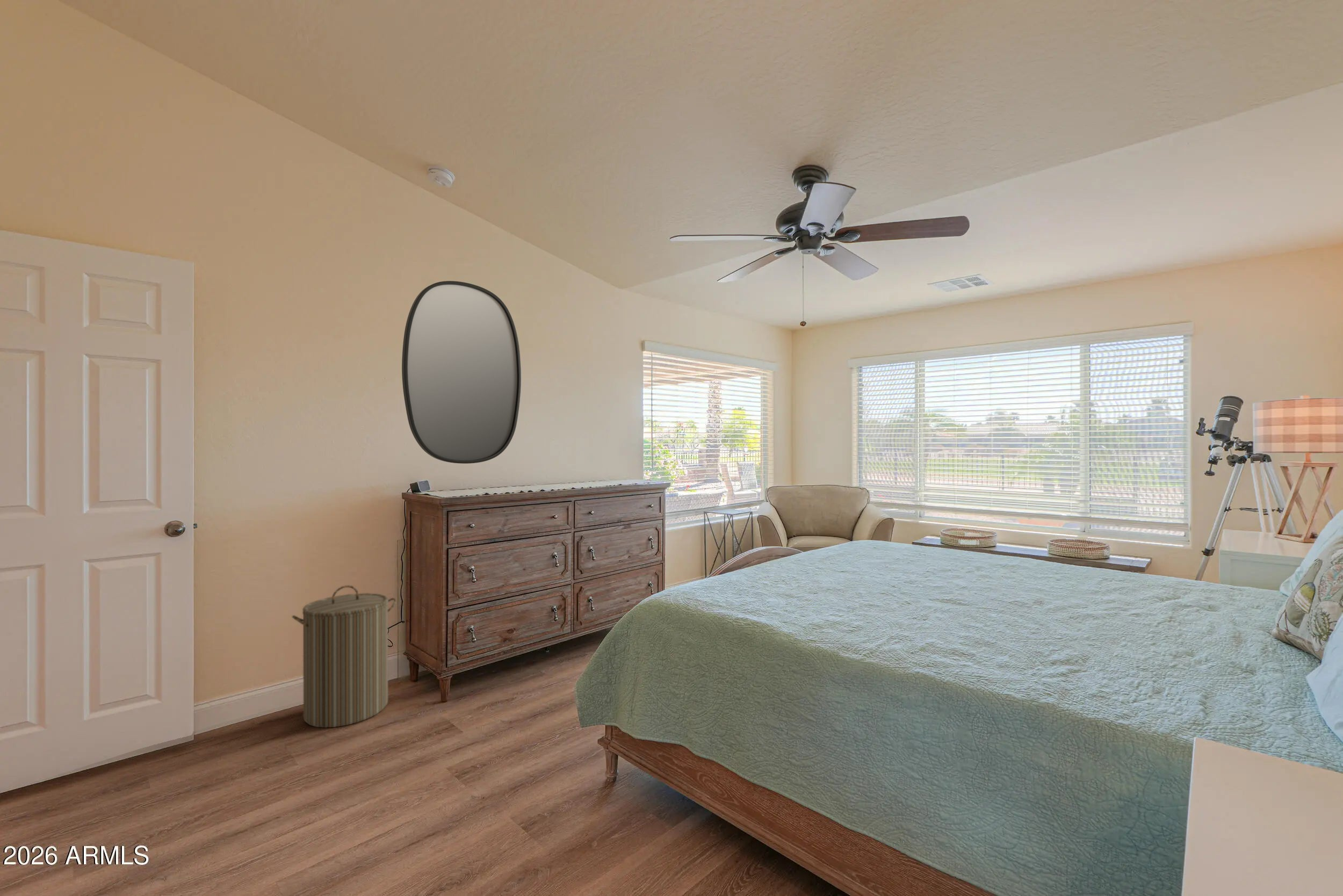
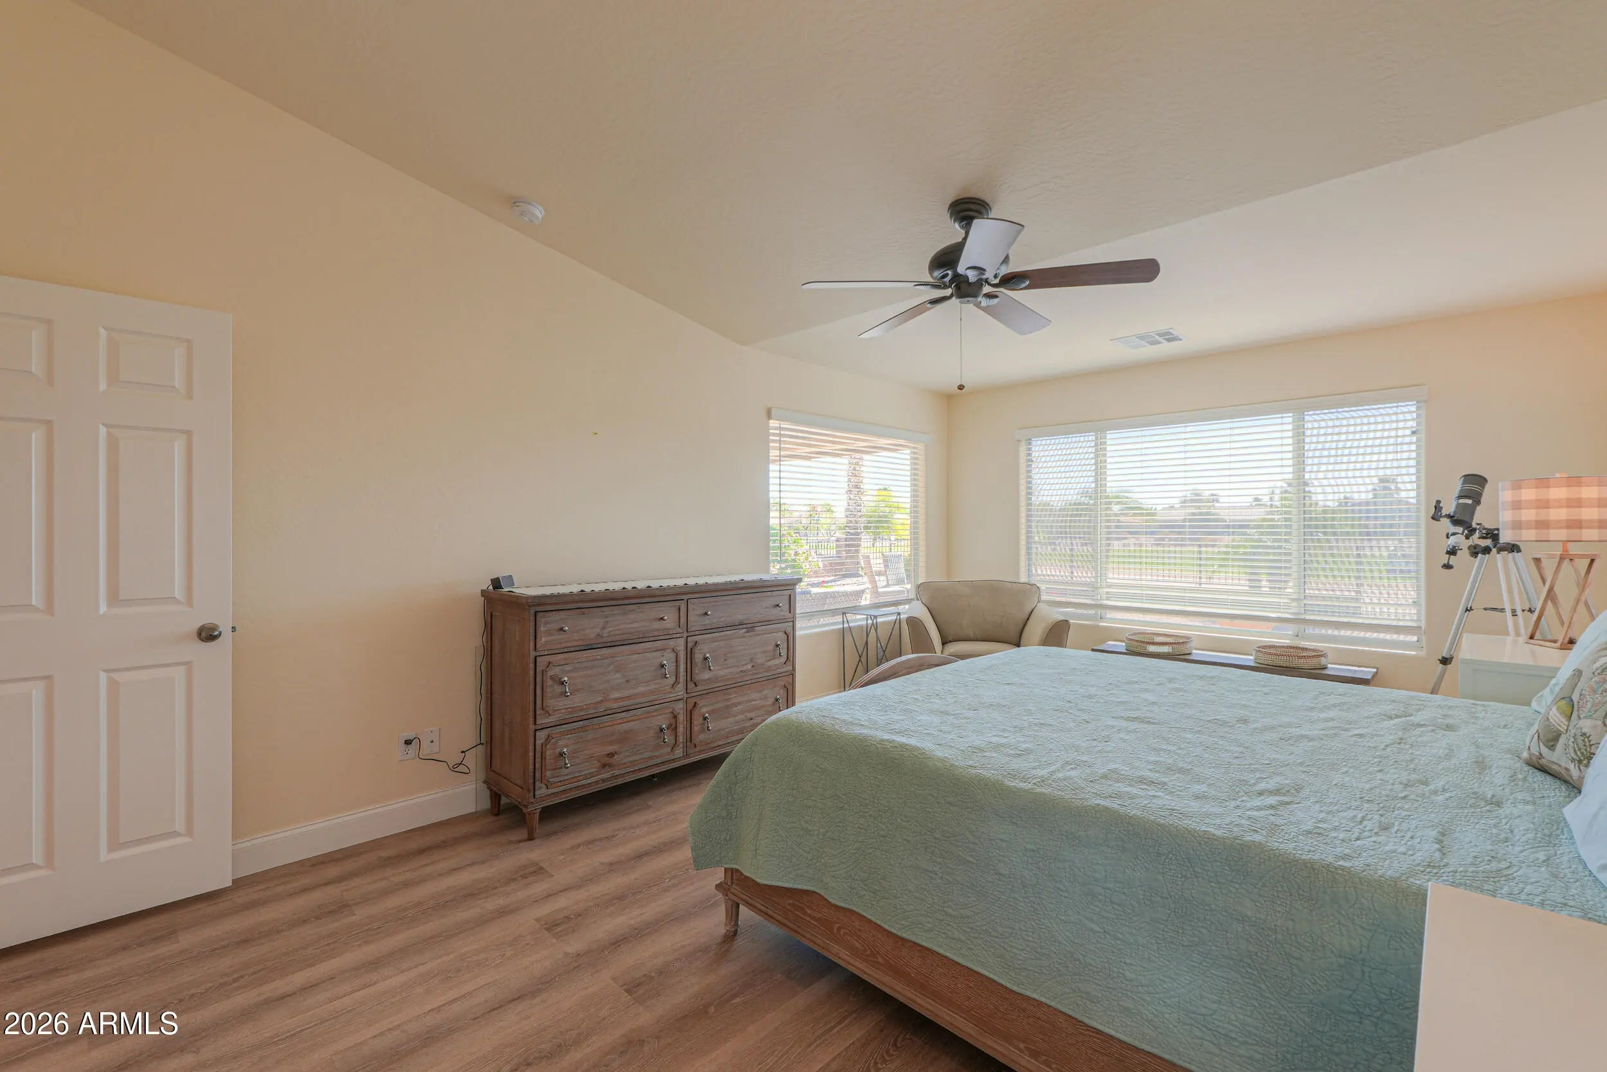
- home mirror (466, 373)
- laundry hamper (347, 647)
